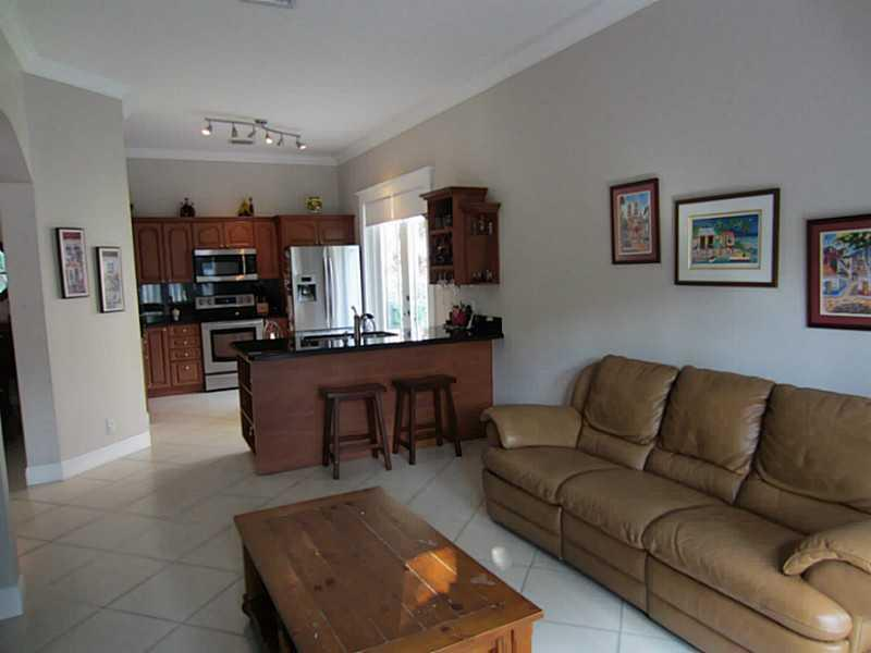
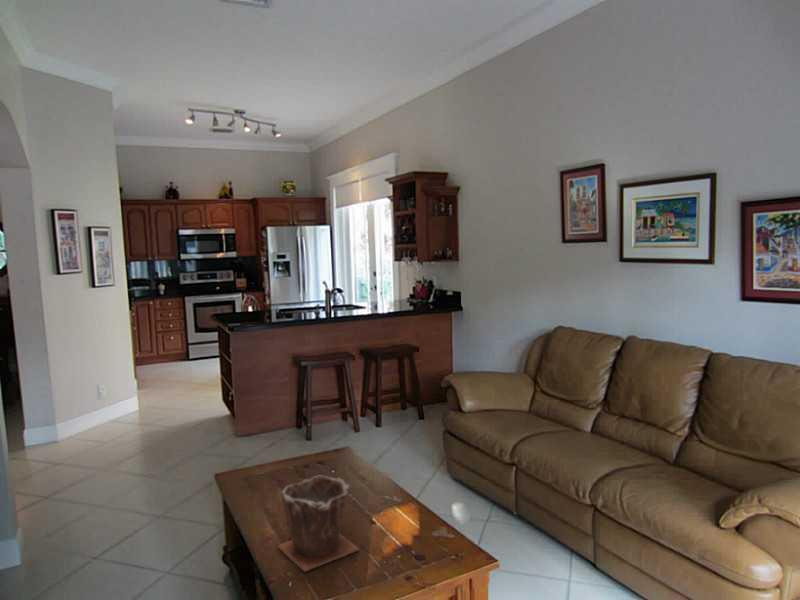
+ plant pot (316, 517)
